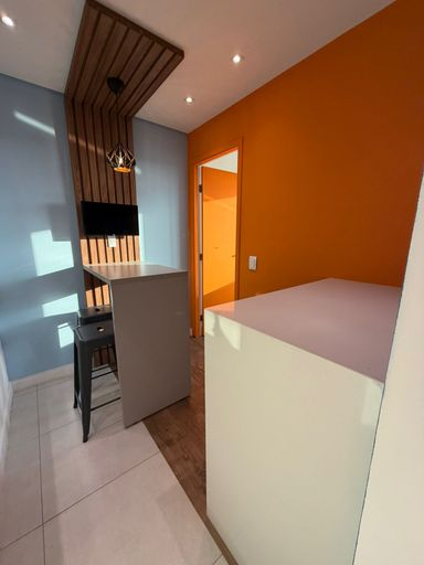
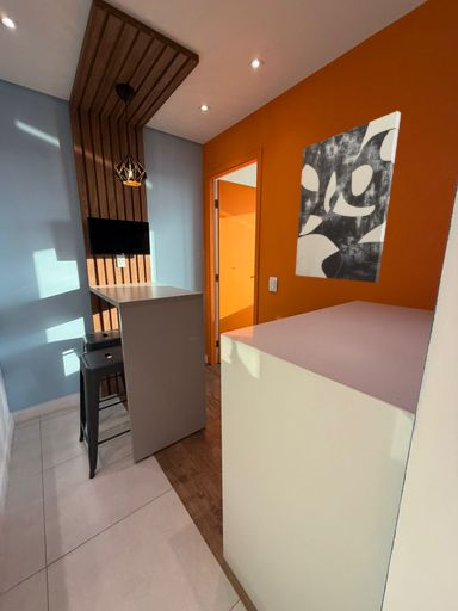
+ wall art (338, 210)
